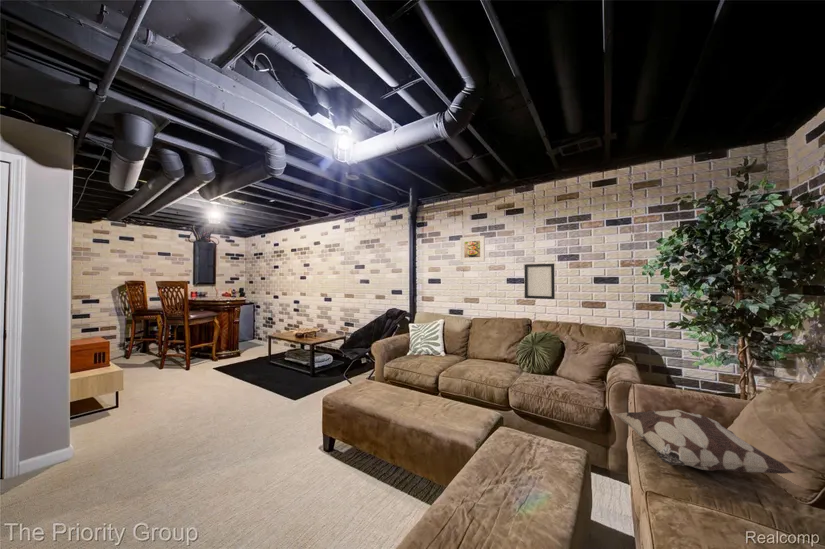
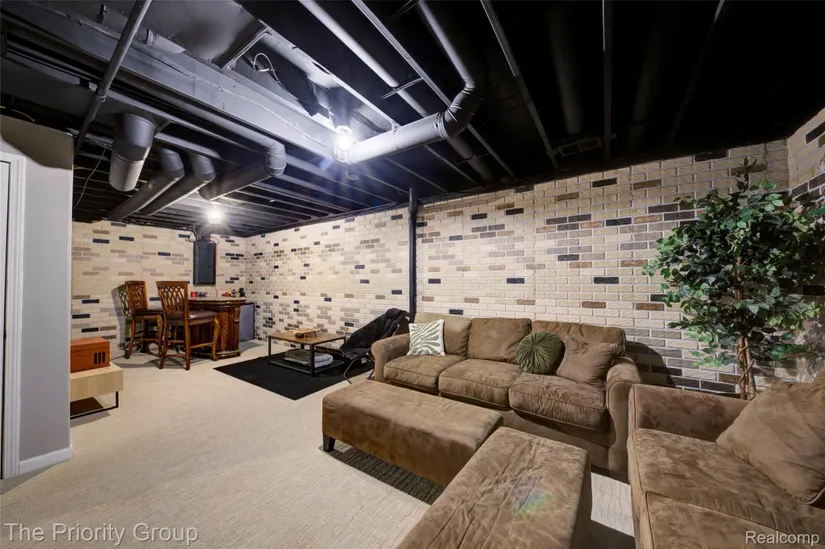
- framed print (472, 249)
- picture frame (539, 281)
- decorative pillow (688, 438)
